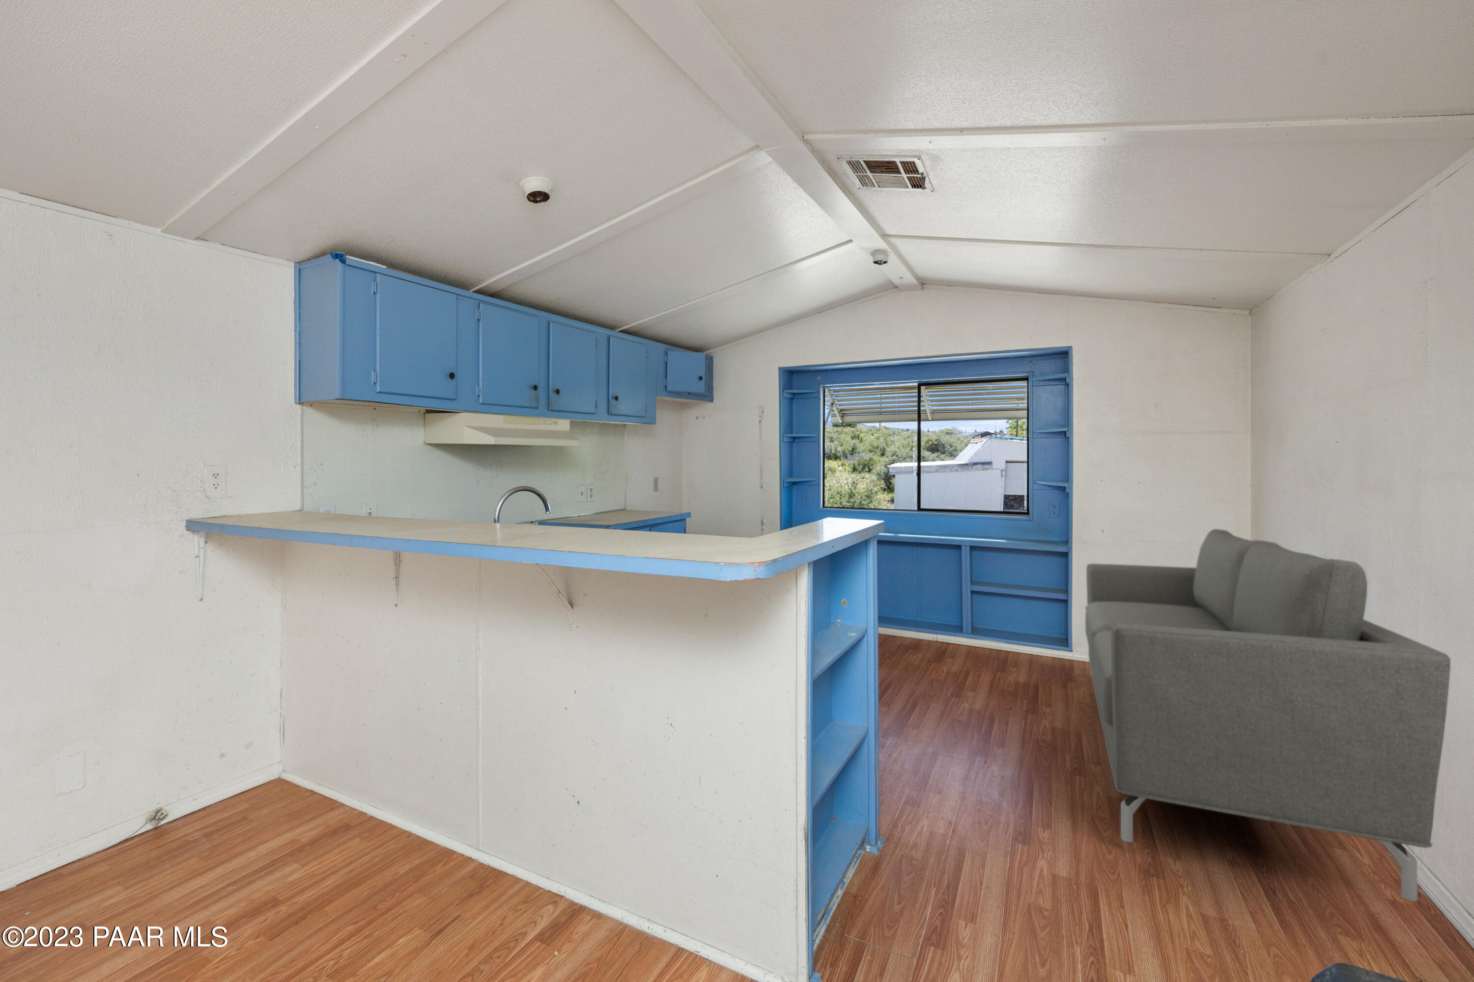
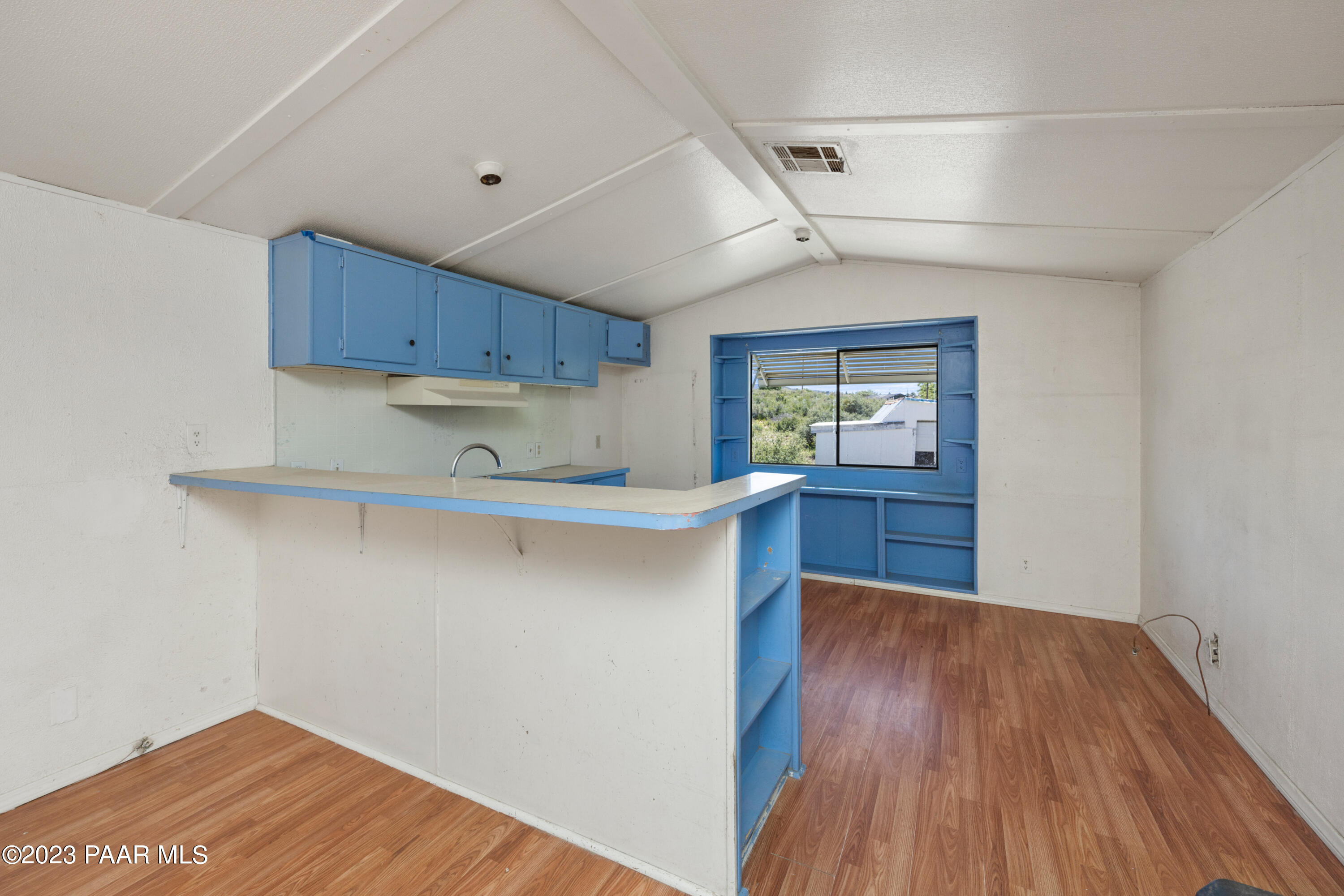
- sofa (1197, 643)
